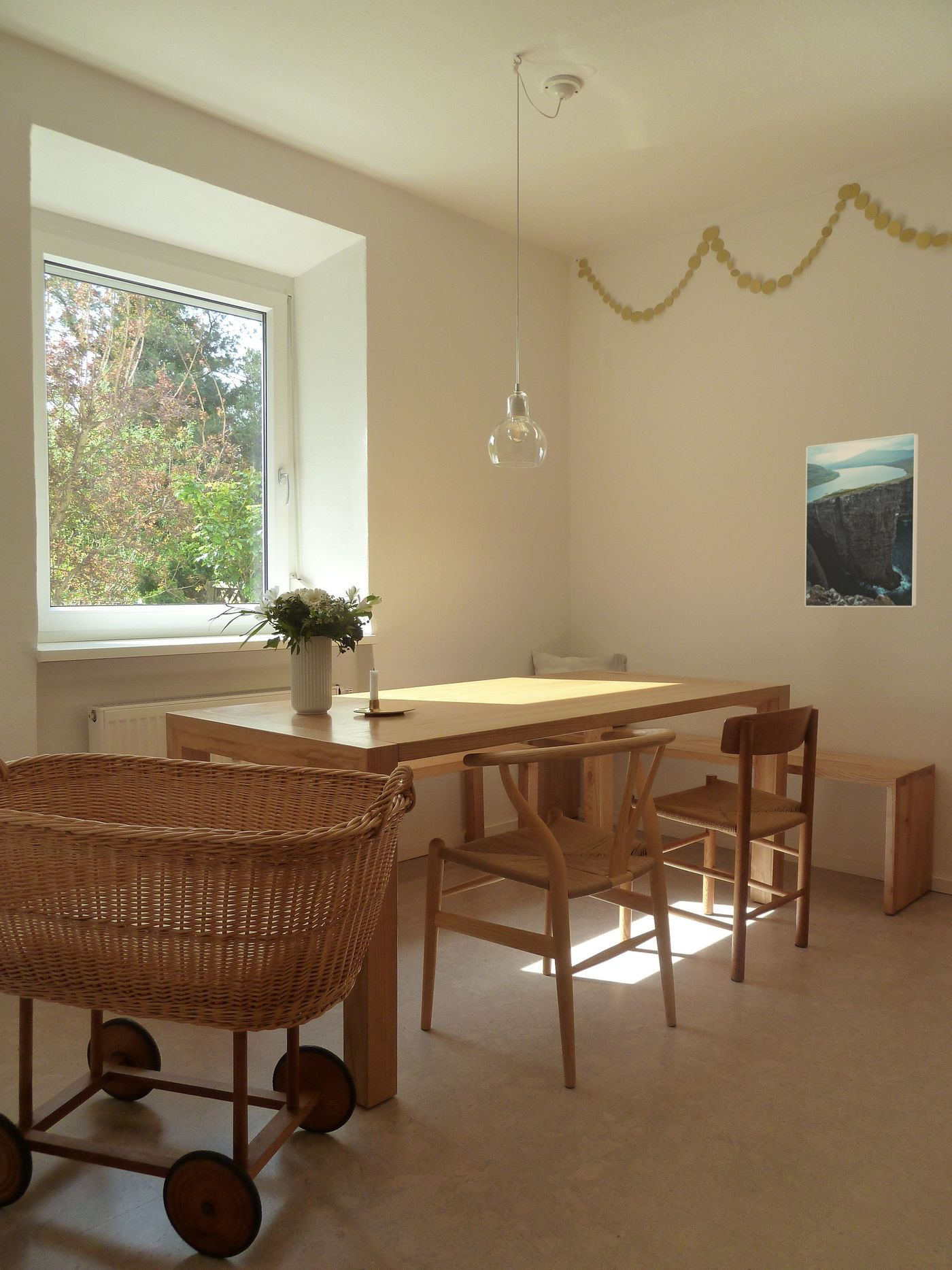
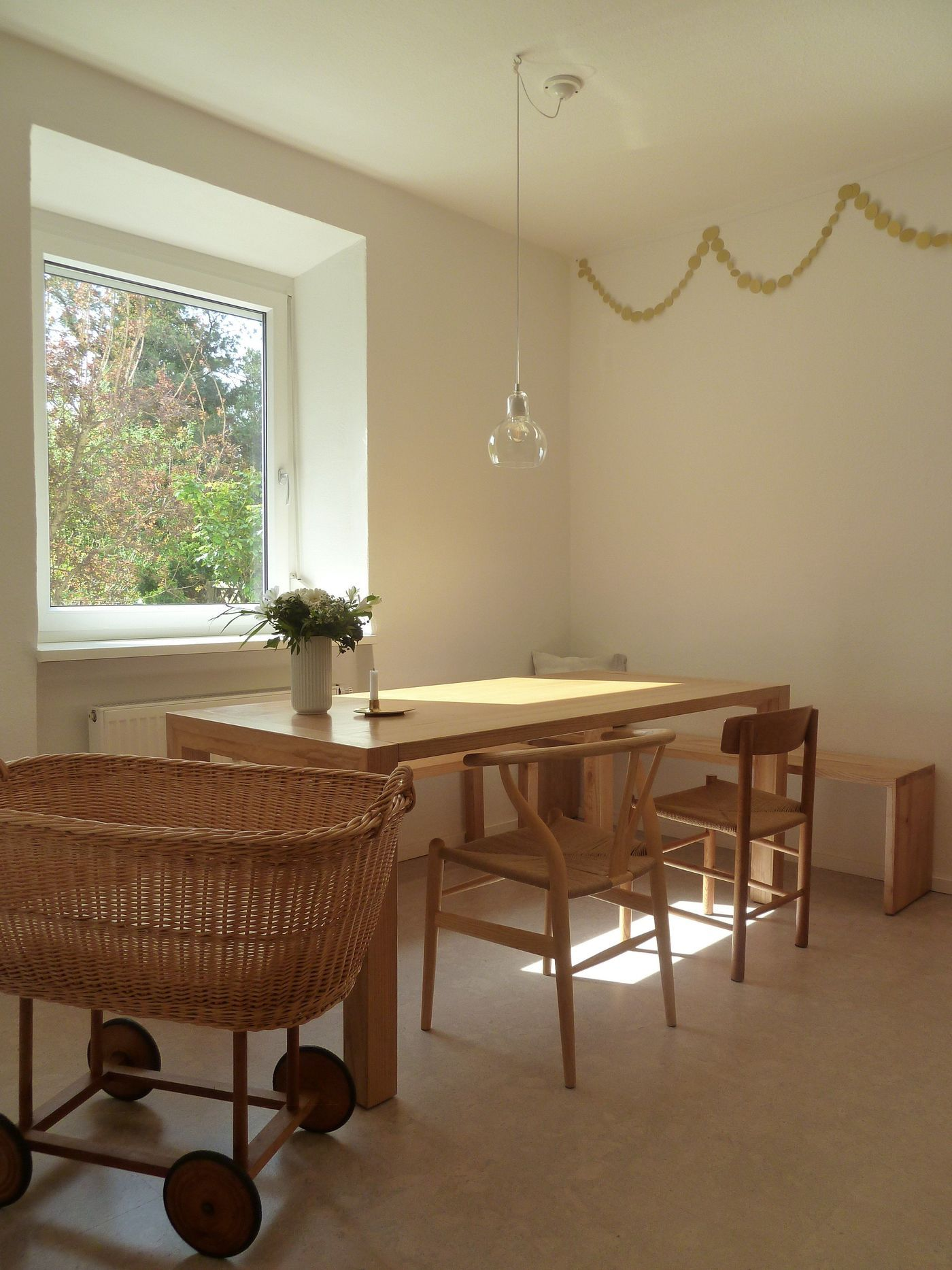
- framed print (859, 524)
